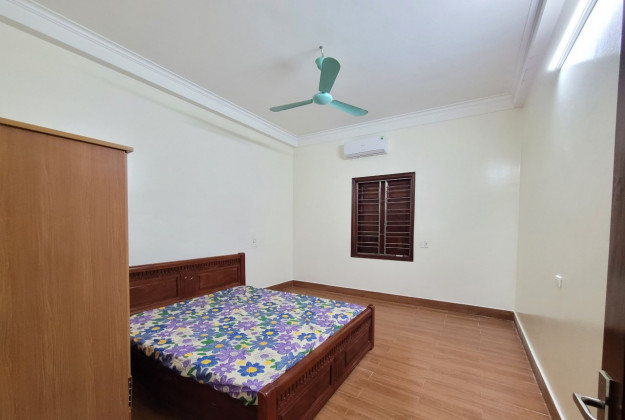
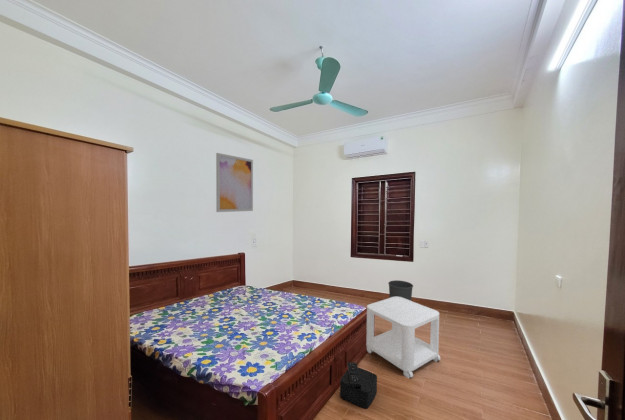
+ speaker (357, 383)
+ waste bin (400, 295)
+ side table (402, 332)
+ wall art (235, 184)
